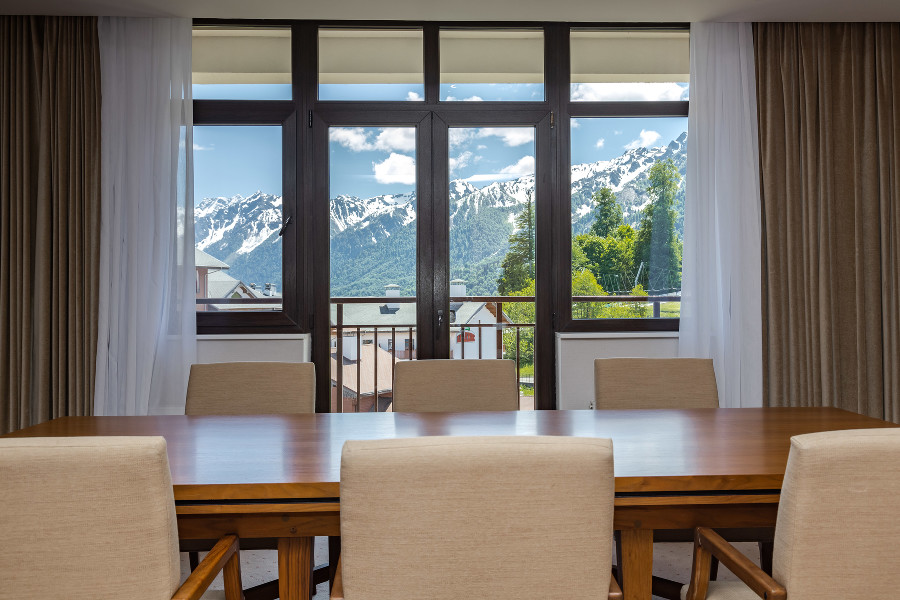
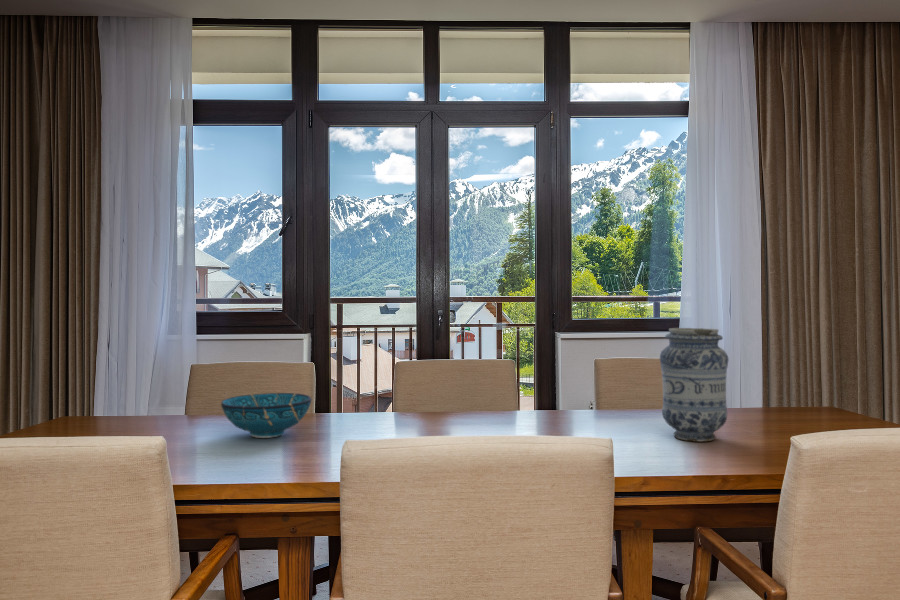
+ vase (693, 383)
+ decorative bowl (267, 416)
